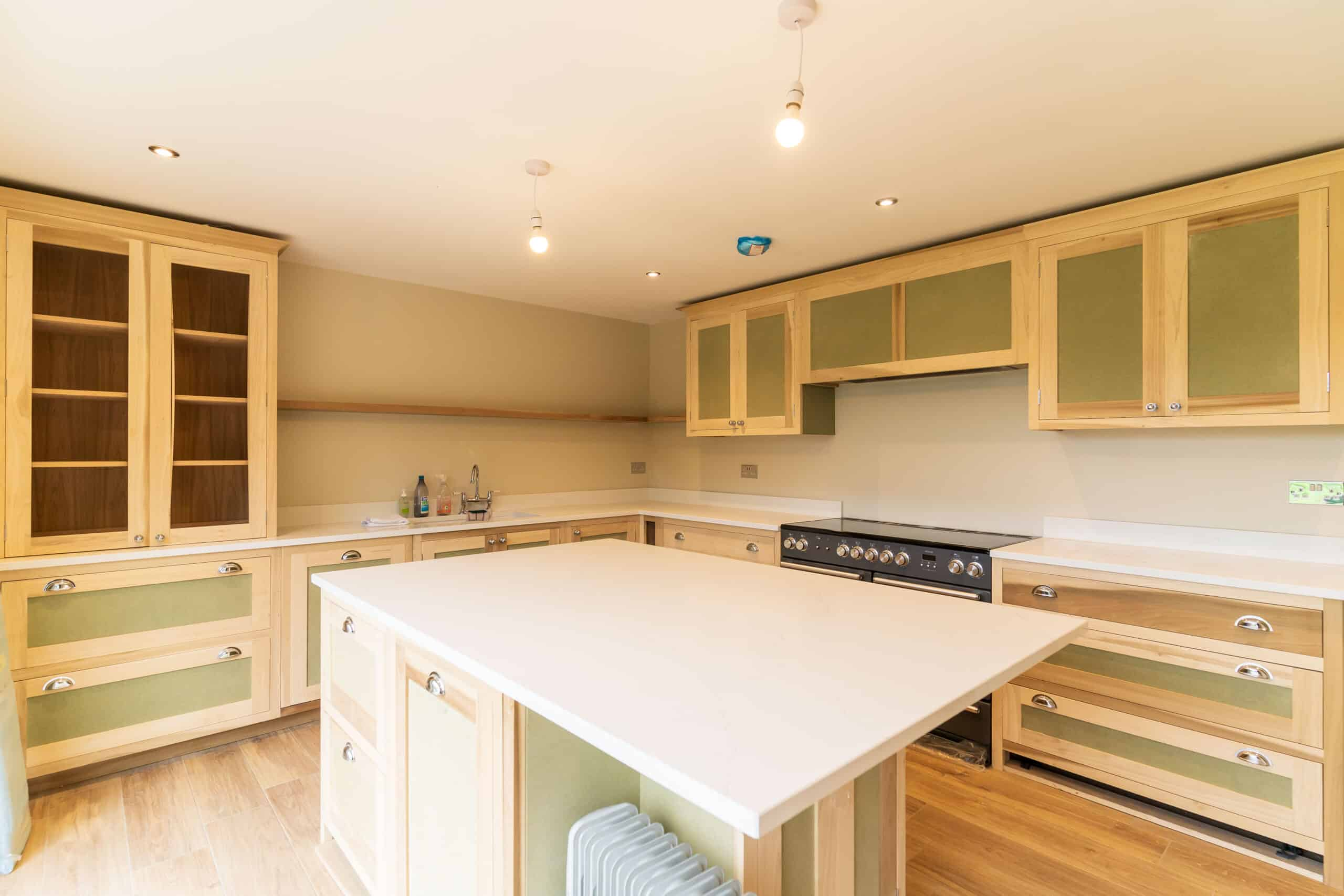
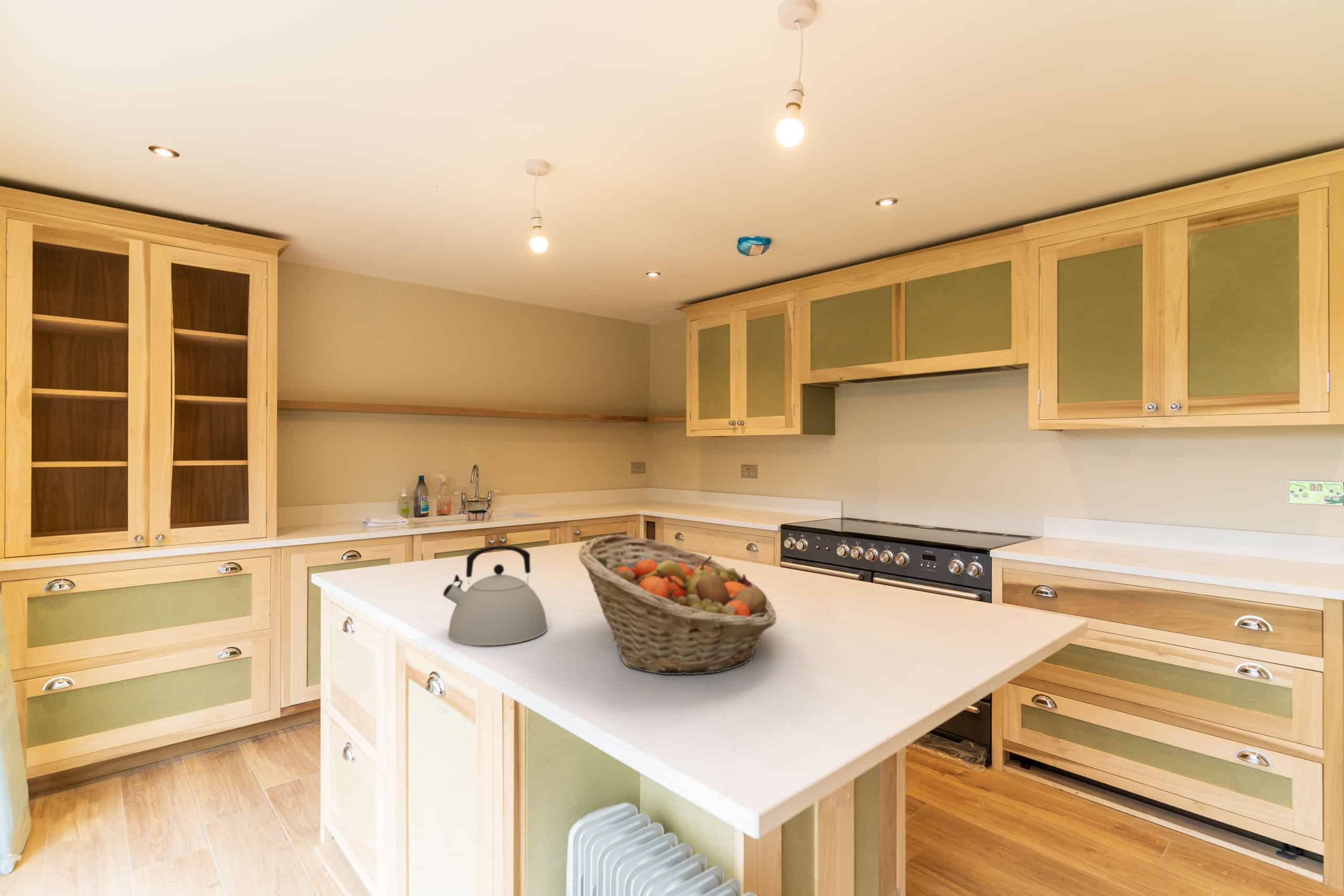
+ kettle (496, 588)
+ fruit basket (677, 594)
